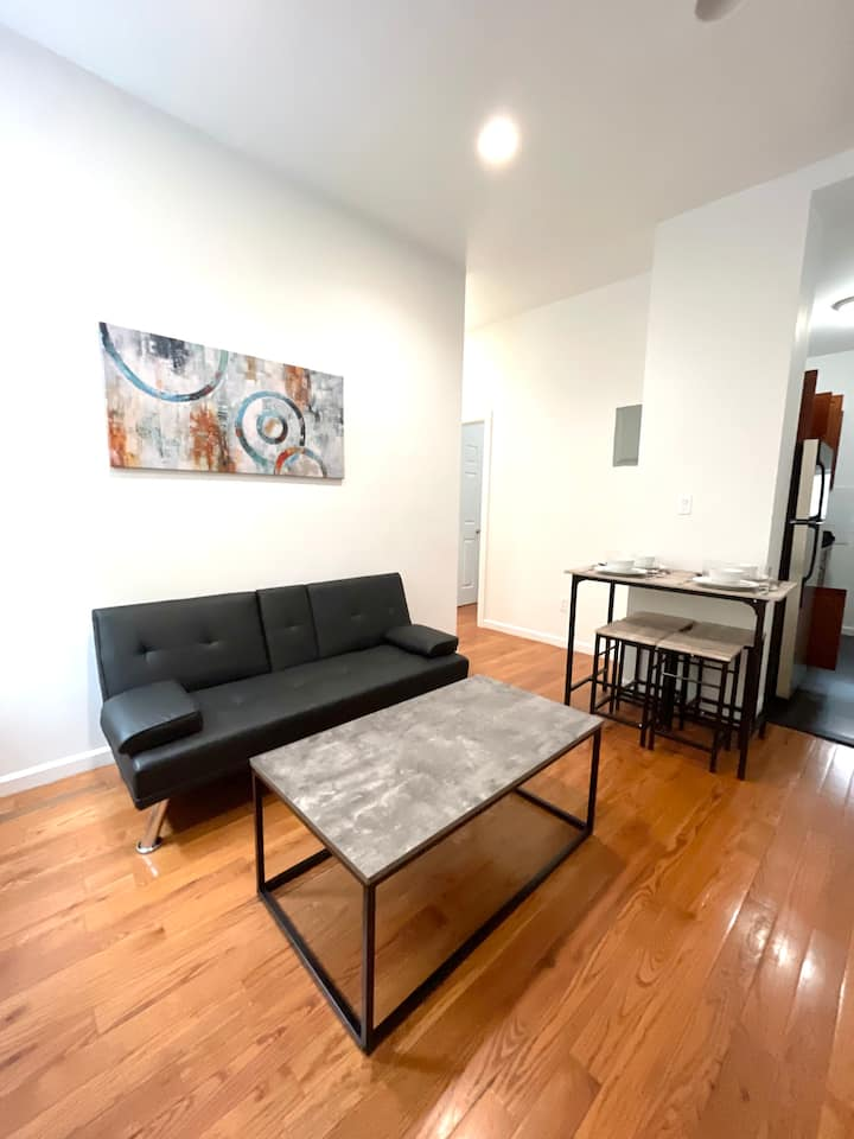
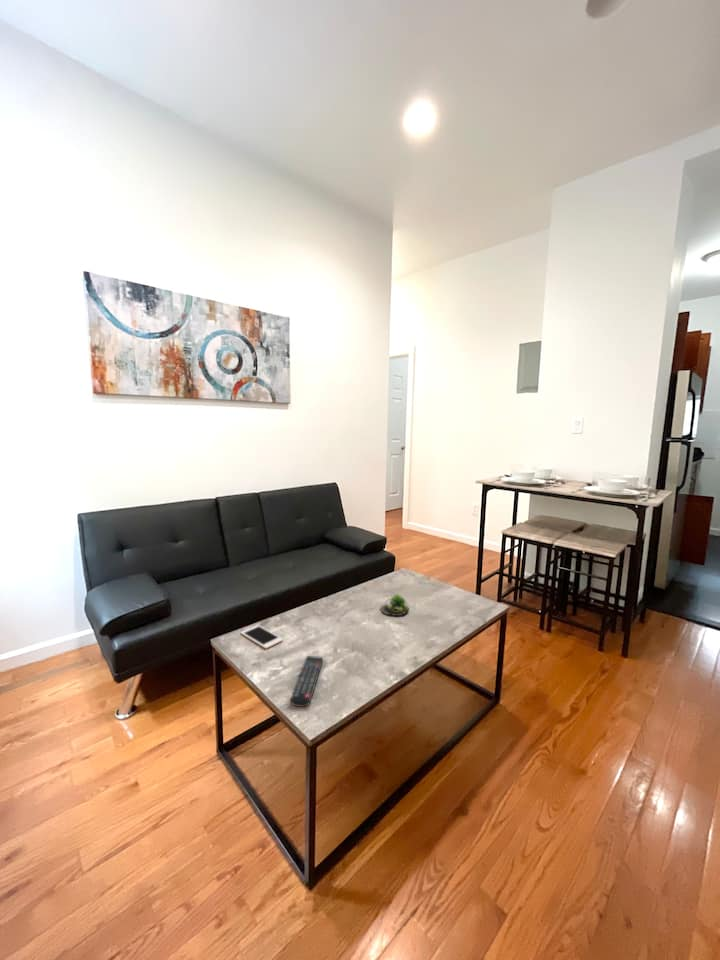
+ succulent plant (394, 602)
+ remote control (308, 678)
+ cell phone (261, 636)
